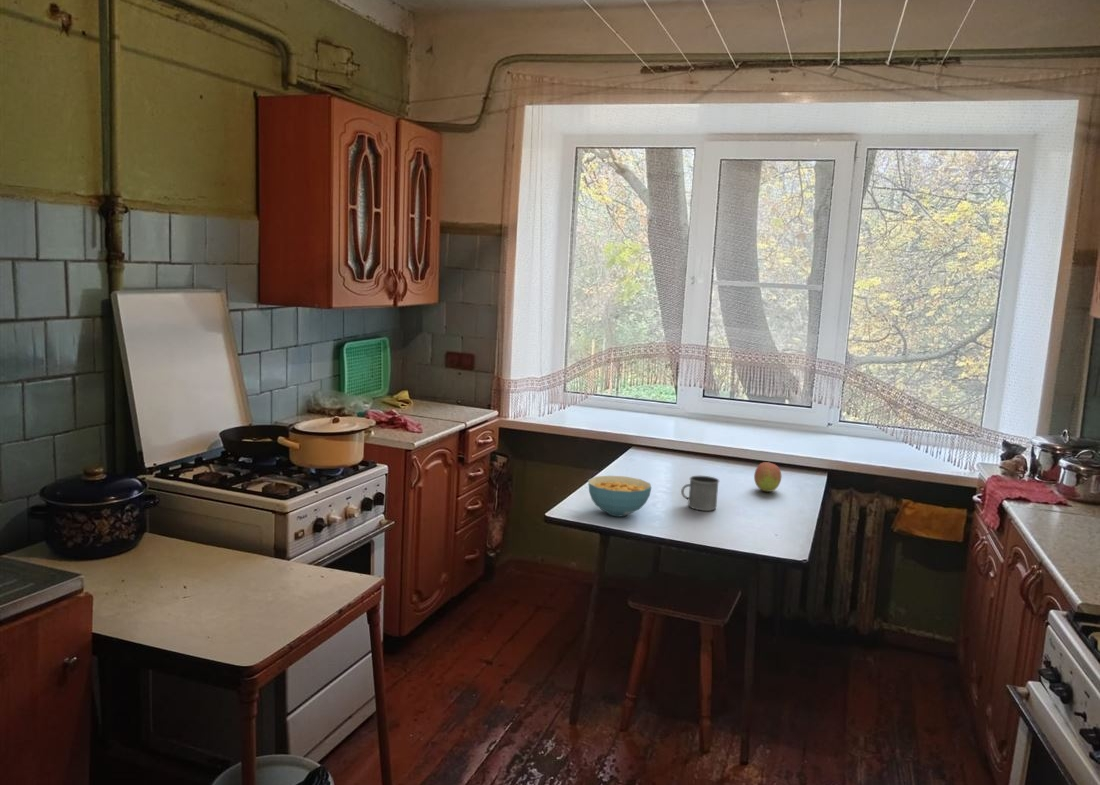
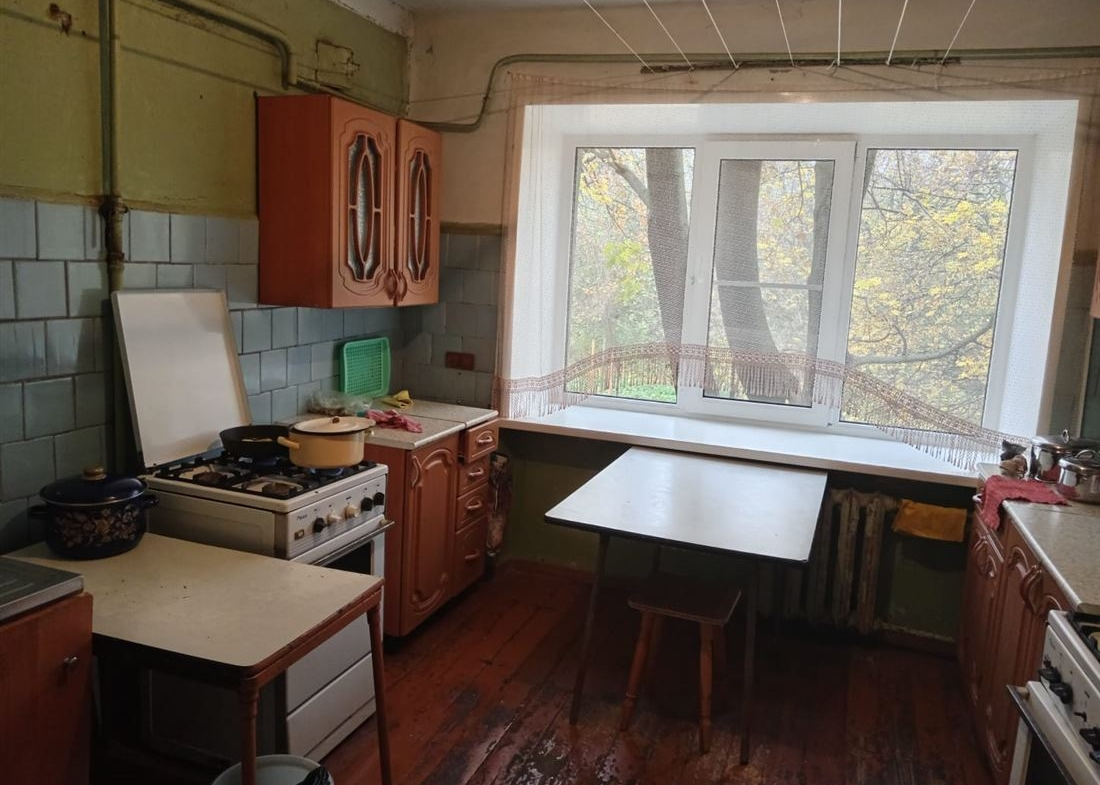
- mug (699, 492)
- fruit (767, 477)
- cereal bowl (618, 498)
